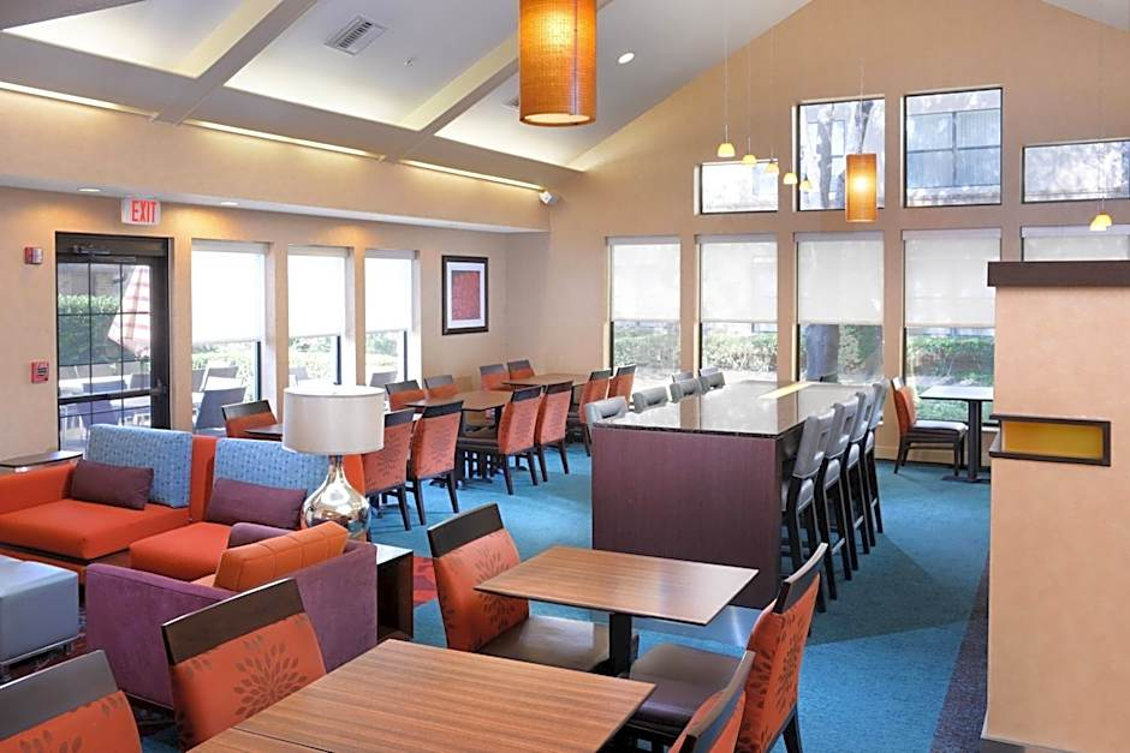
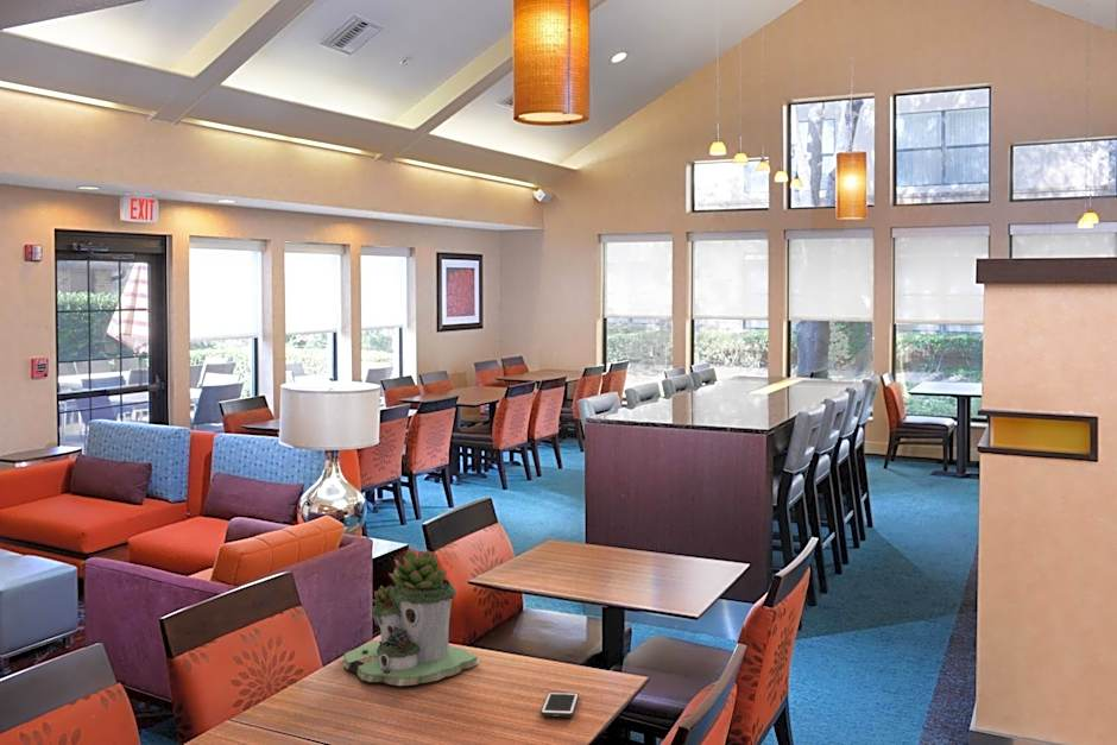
+ succulent planter (403, 607)
+ cell phone (560, 703)
